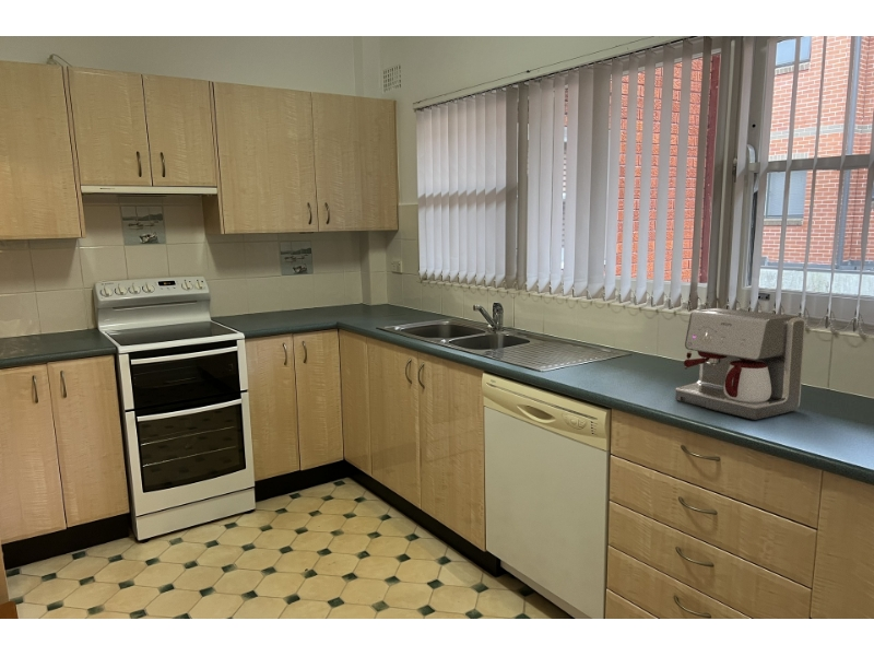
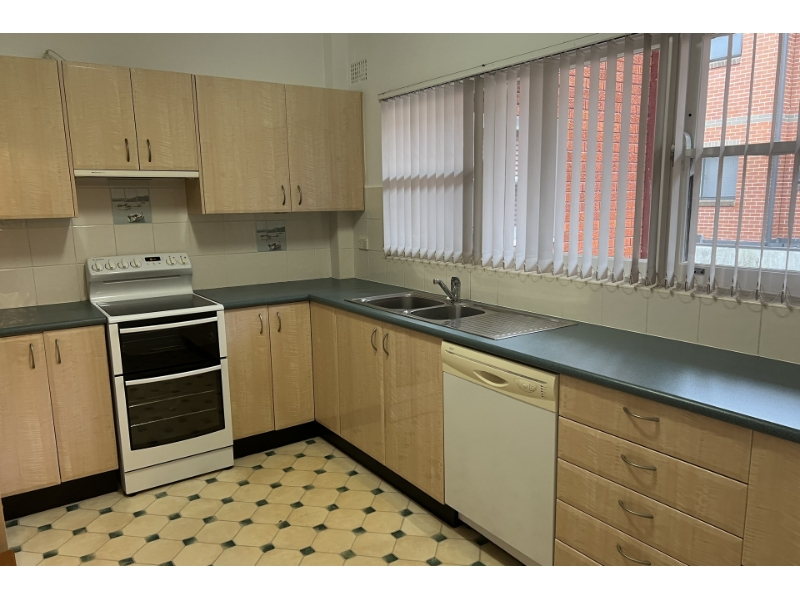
- coffee maker (736, 359)
